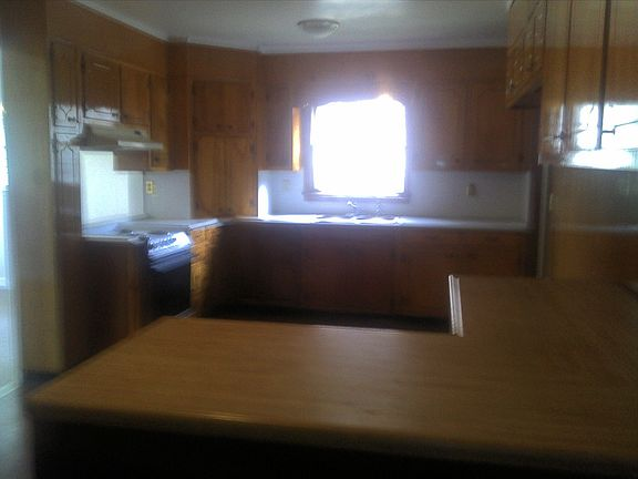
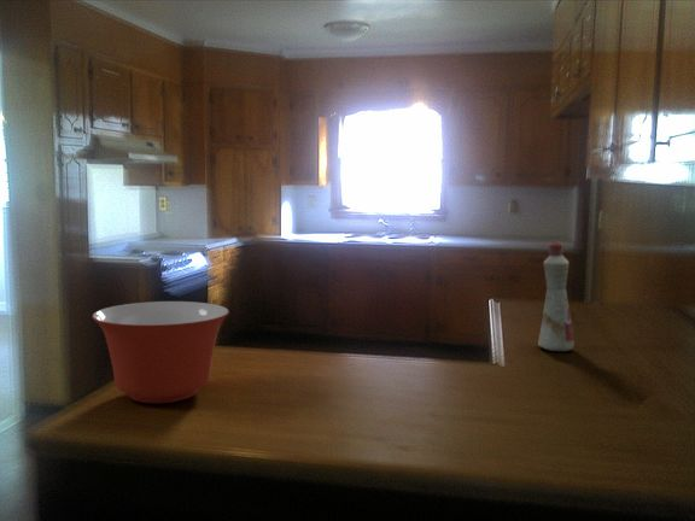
+ bottle (557, 294)
+ mixing bowl (163, 352)
